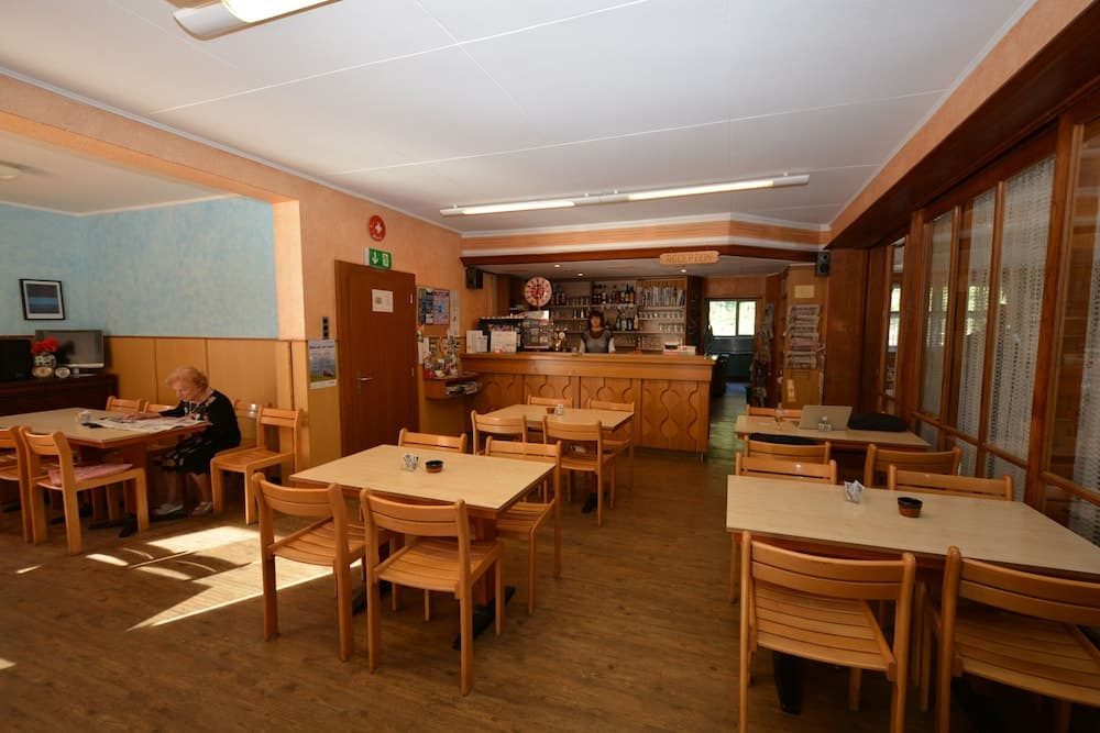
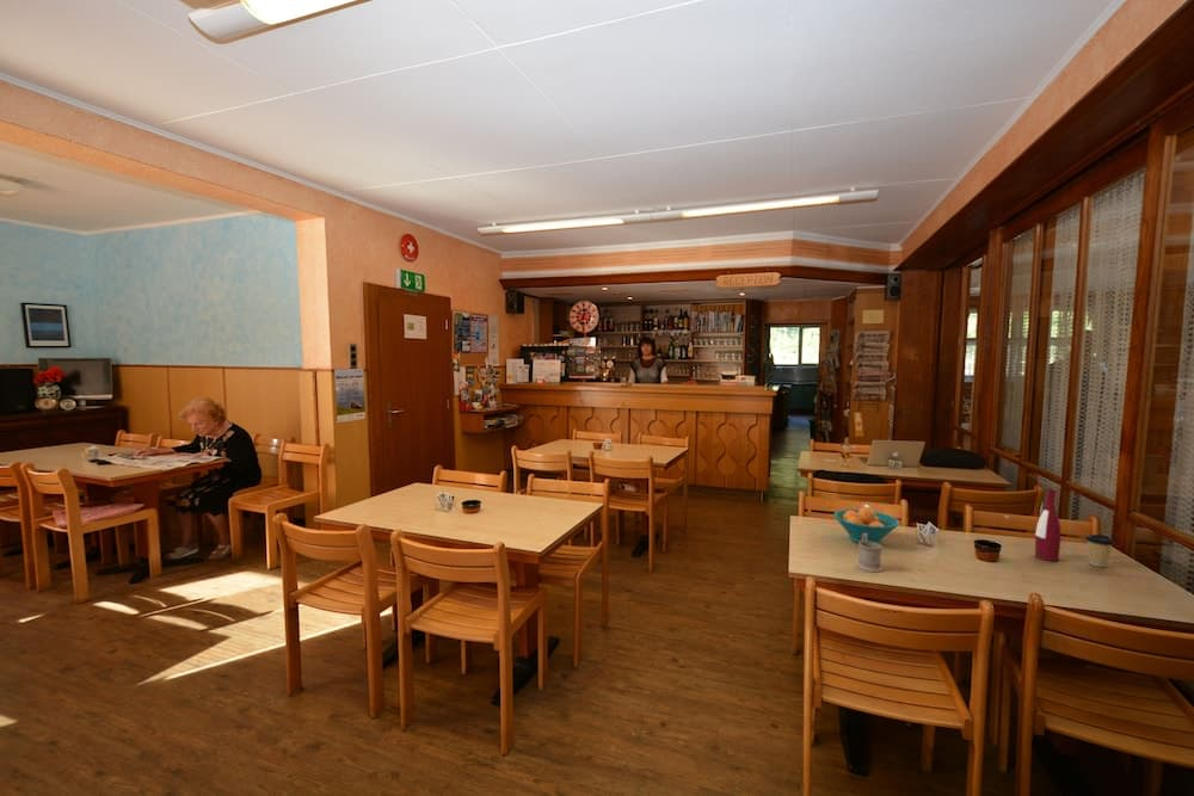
+ coffee cup (1098, 550)
+ alcohol (1048, 524)
+ fruit bowl (866, 524)
+ mug (868, 550)
